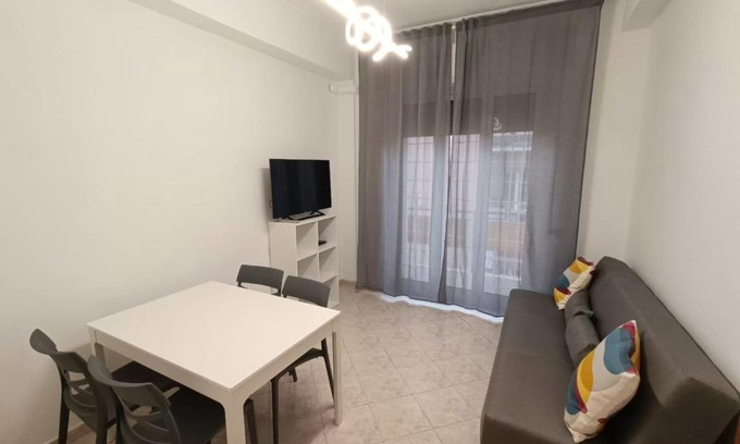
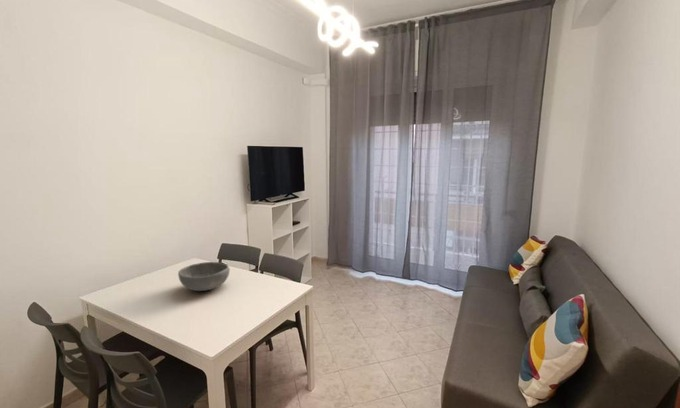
+ bowl (204, 278)
